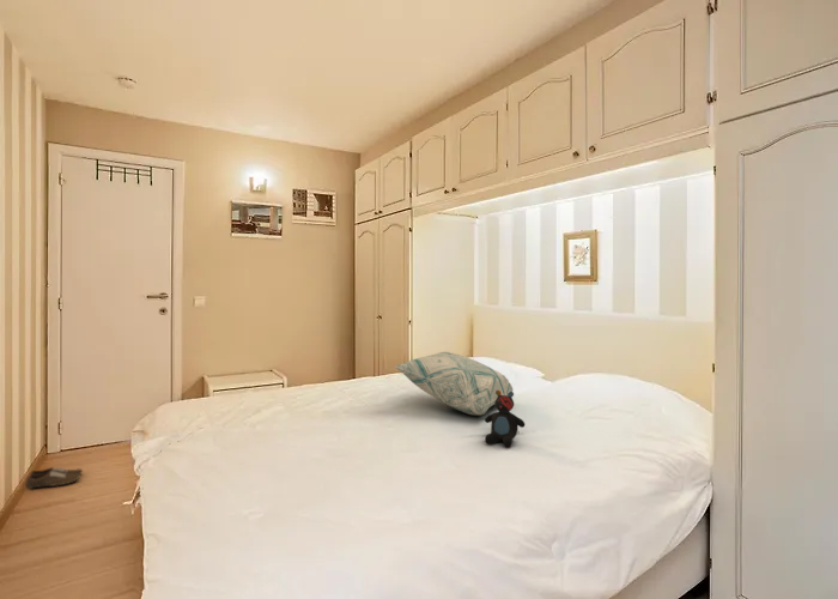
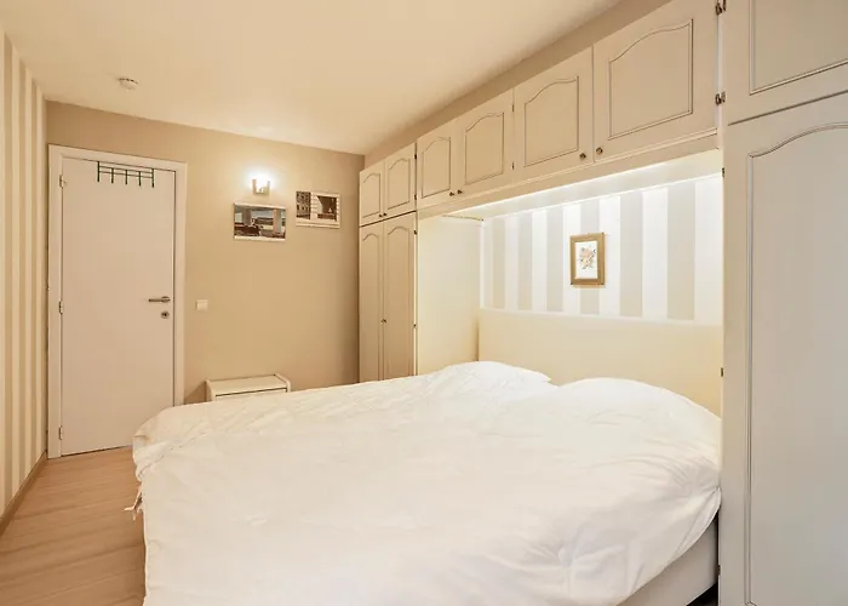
- teddy bear (502, 417)
- decorative pillow (456, 381)
- shoe (54, 474)
